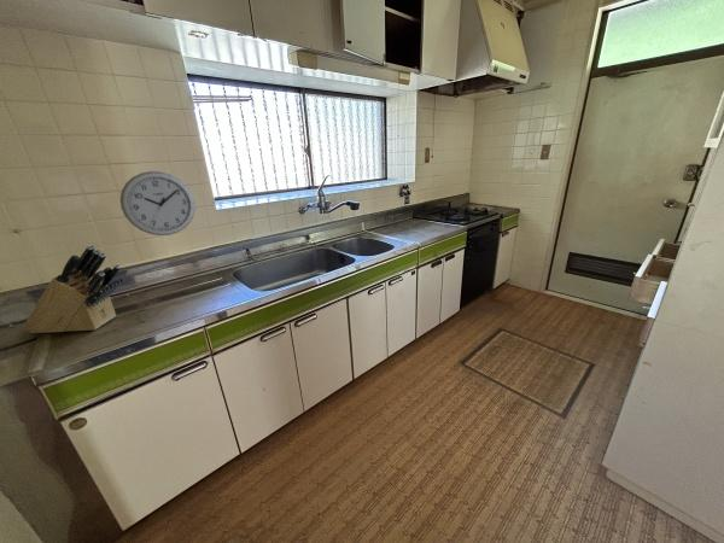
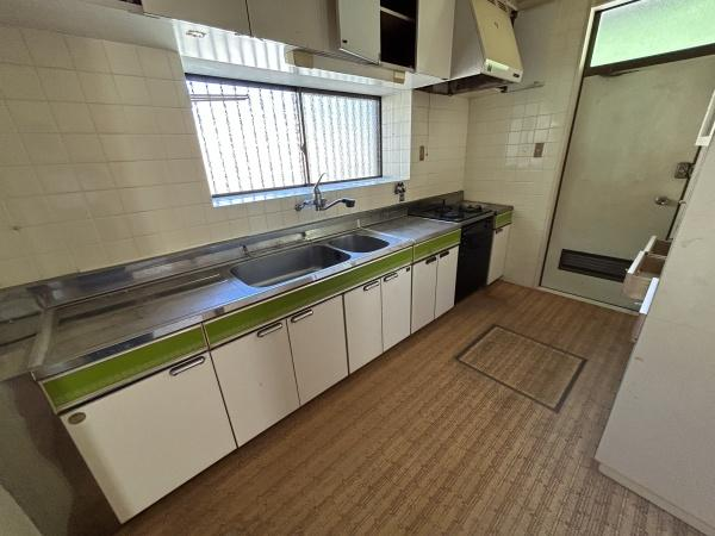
- knife block (70, 288)
- wall clock (160, 204)
